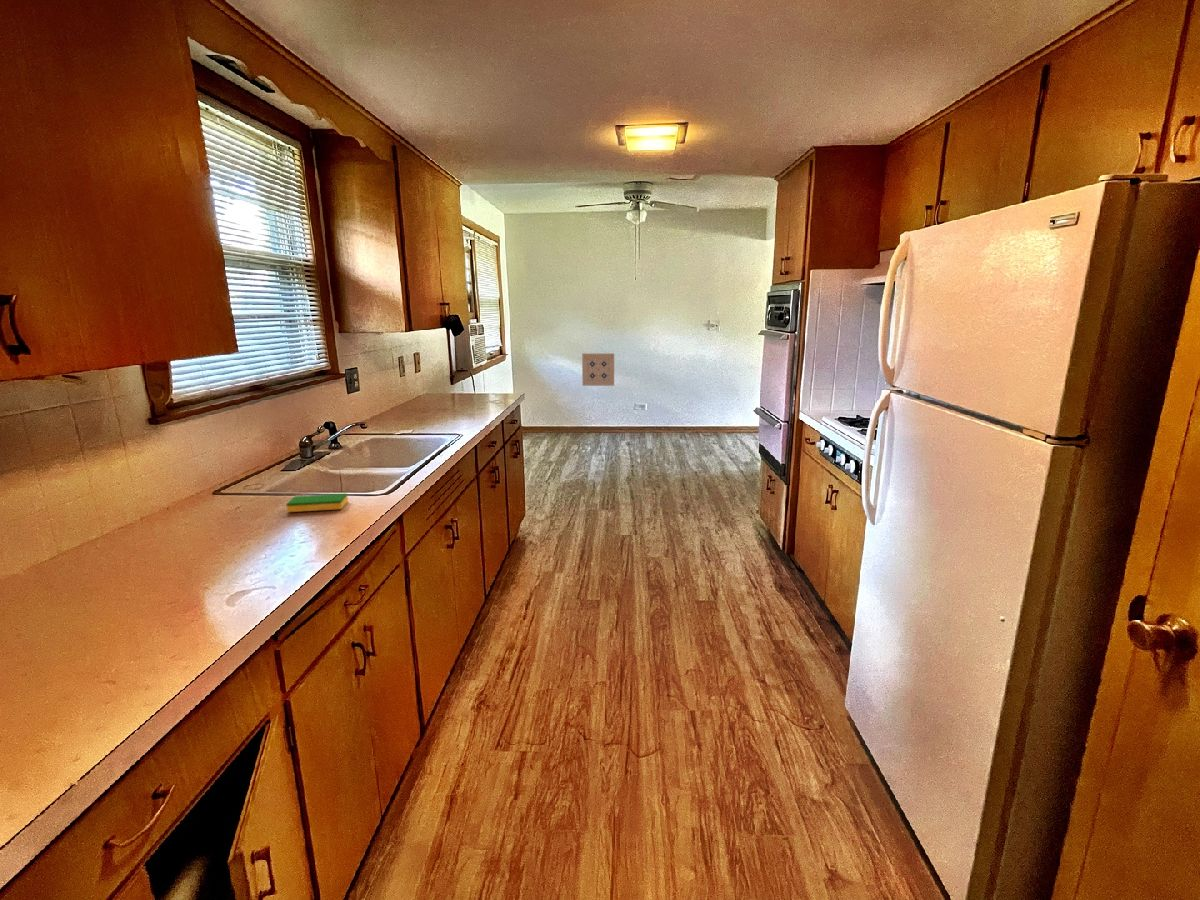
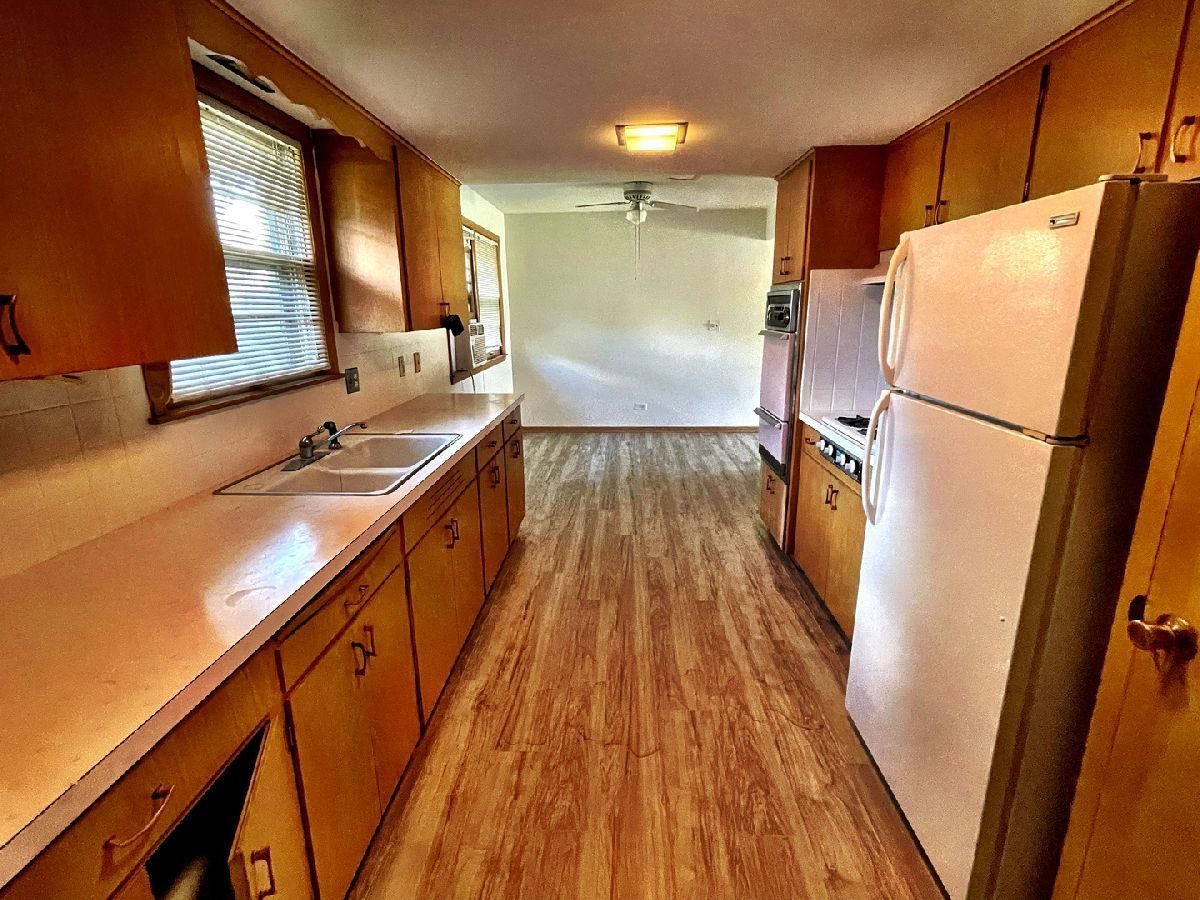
- dish sponge (317, 502)
- wall art (598, 369)
